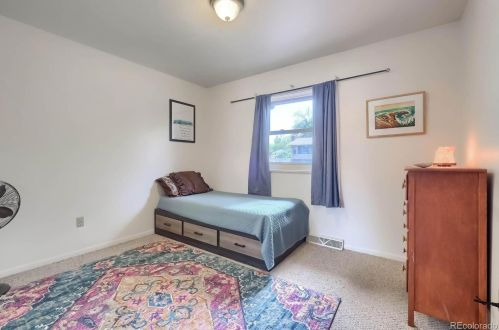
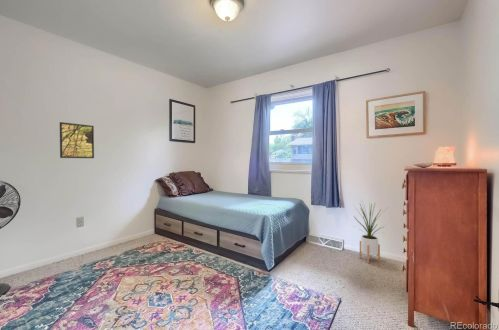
+ house plant (370, 229)
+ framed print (77, 141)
